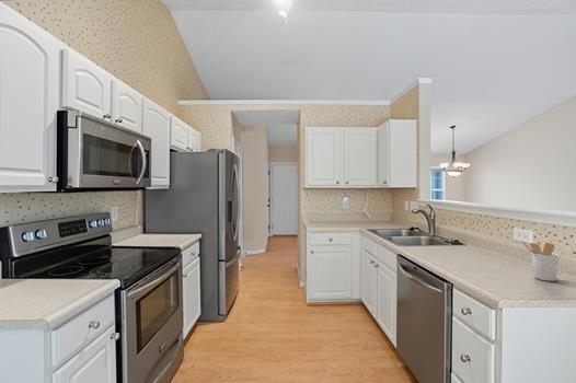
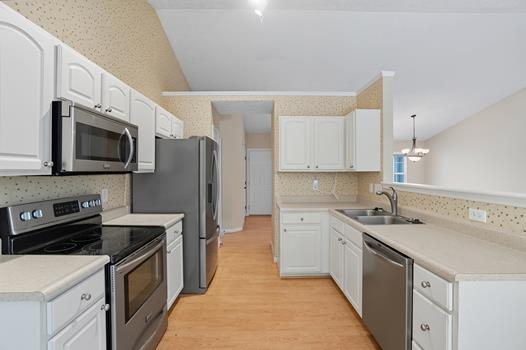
- utensil holder (538, 259)
